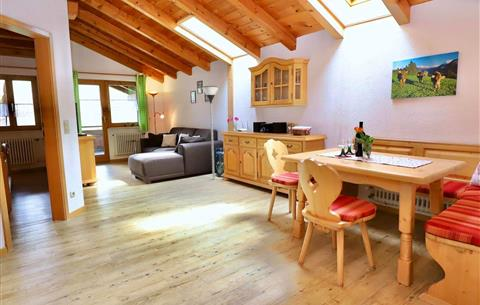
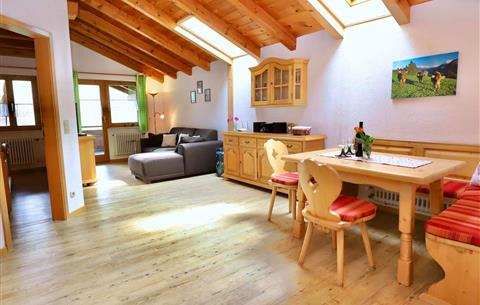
- floor lamp (212, 133)
